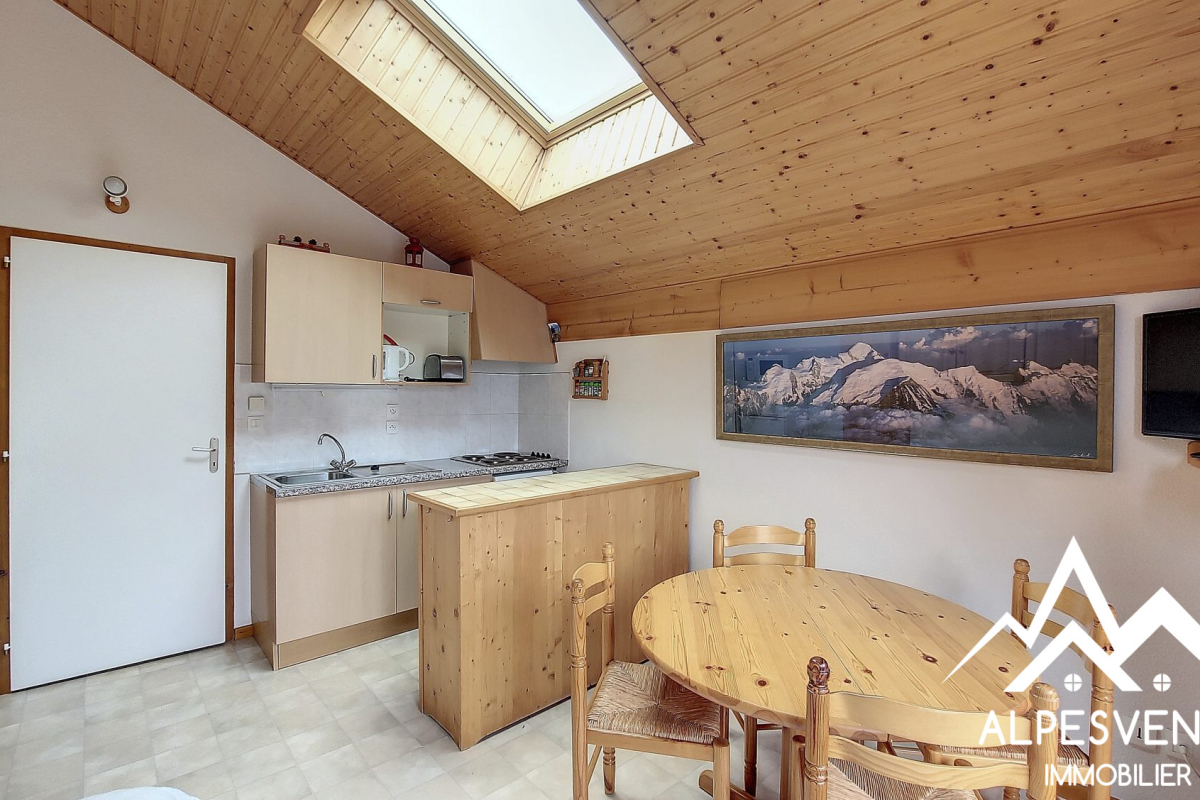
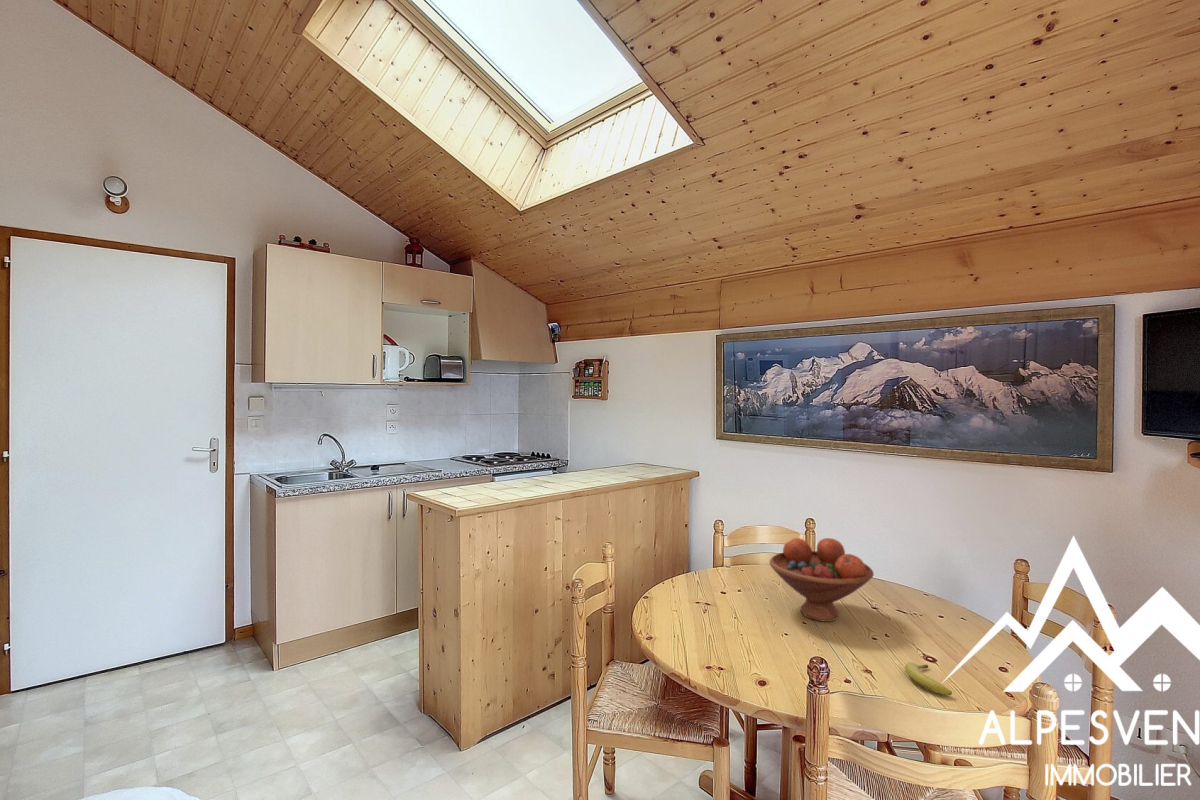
+ fruit (924, 674)
+ fruit bowl (819, 580)
